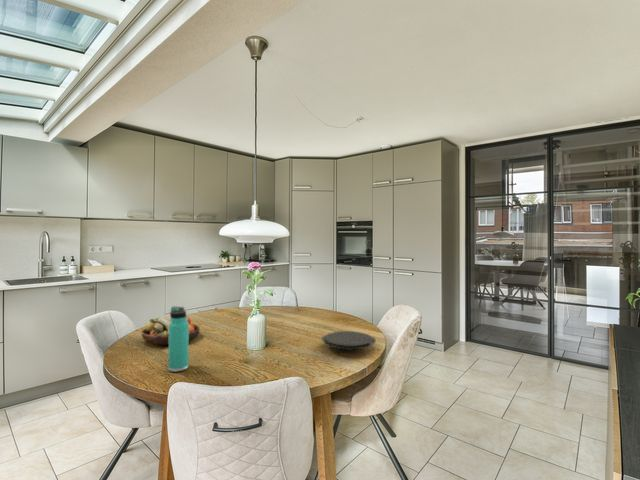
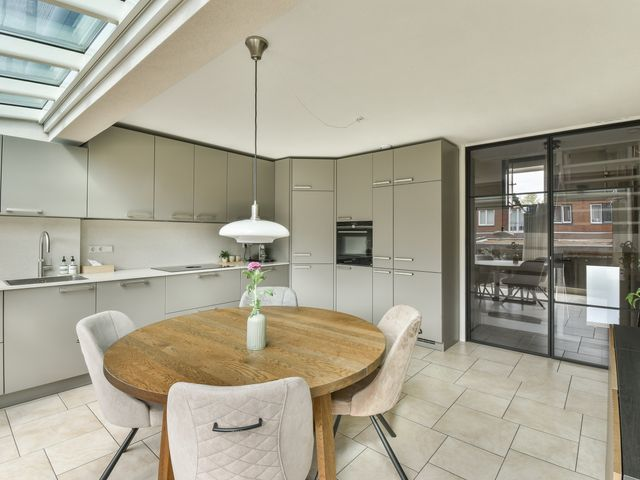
- thermos bottle (178, 337)
- fruit bowl (168, 327)
- plate (348, 342)
